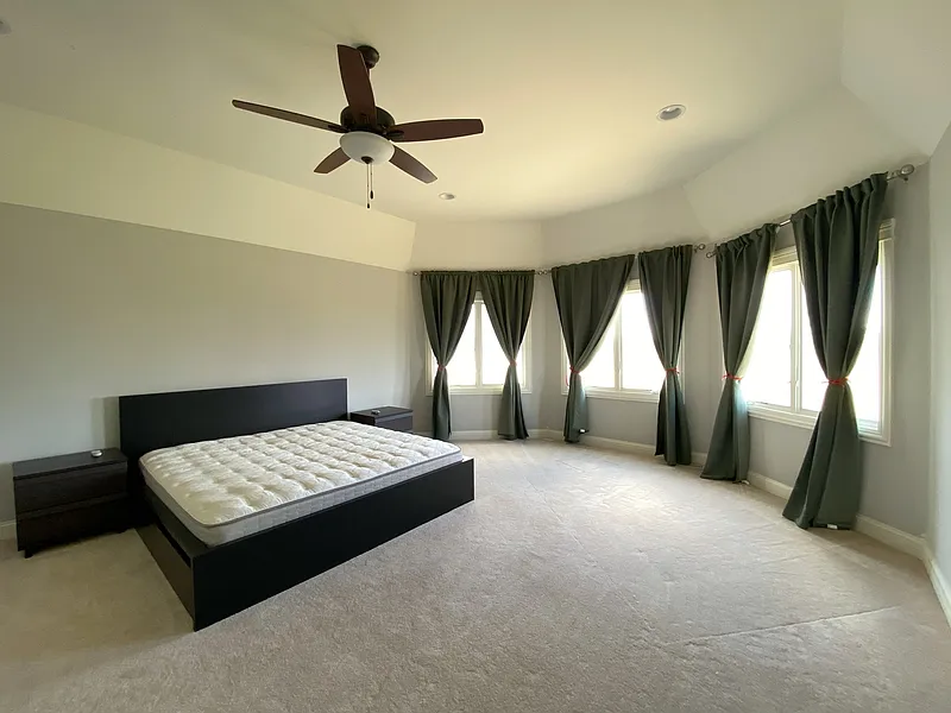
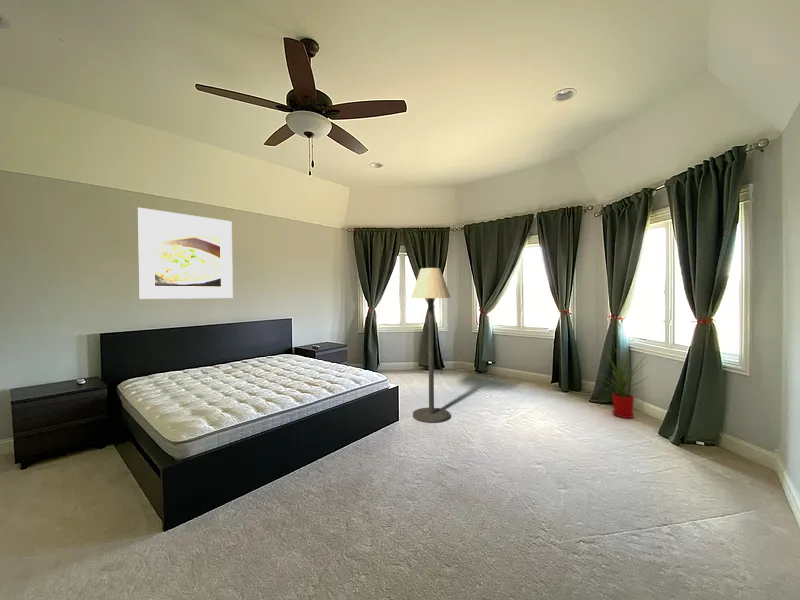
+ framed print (189, 256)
+ house plant (623, 382)
+ floor lamp (430, 342)
